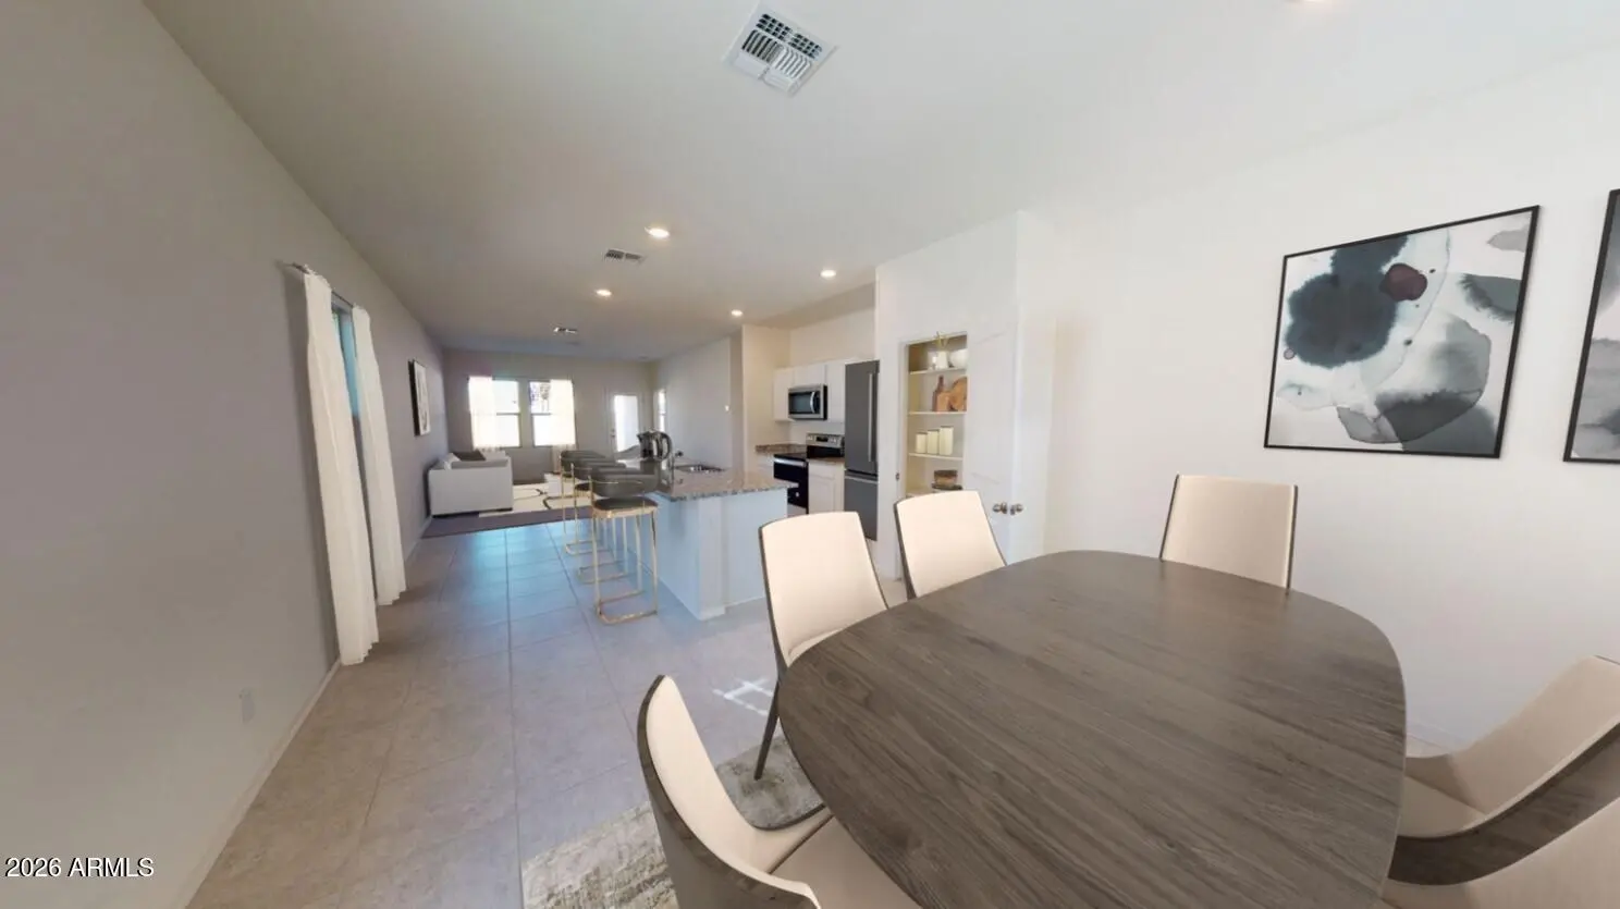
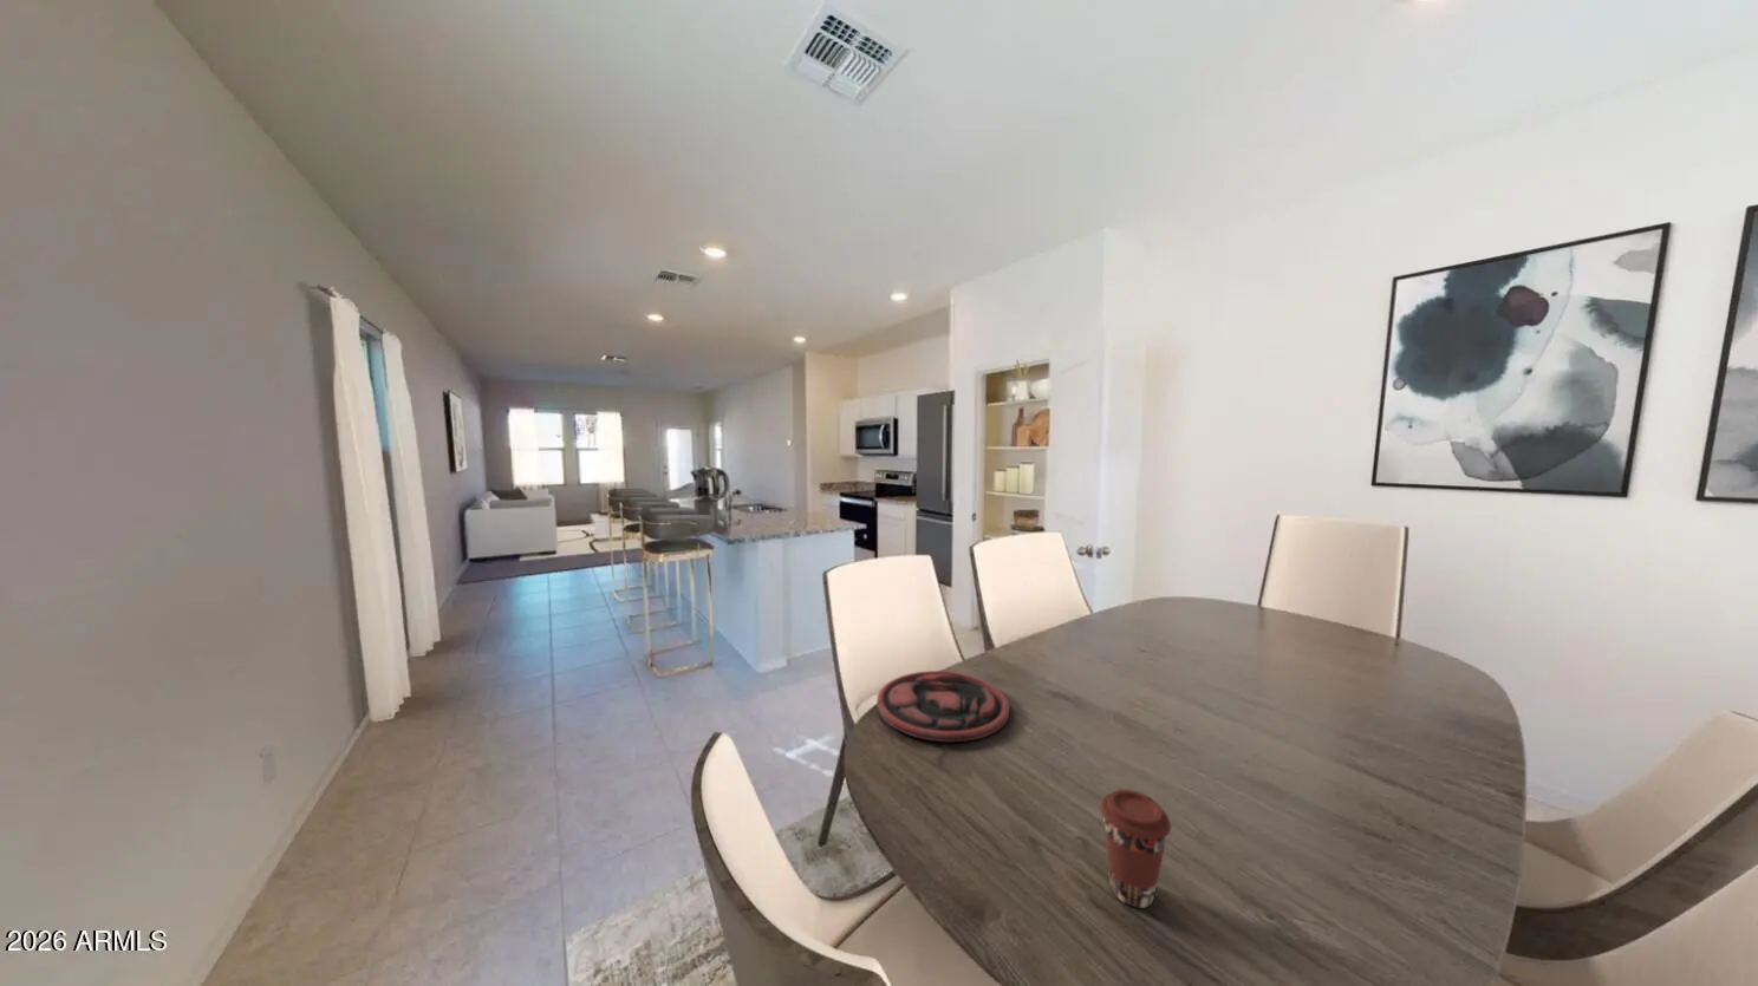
+ coffee cup (1133, 848)
+ plate (942, 700)
